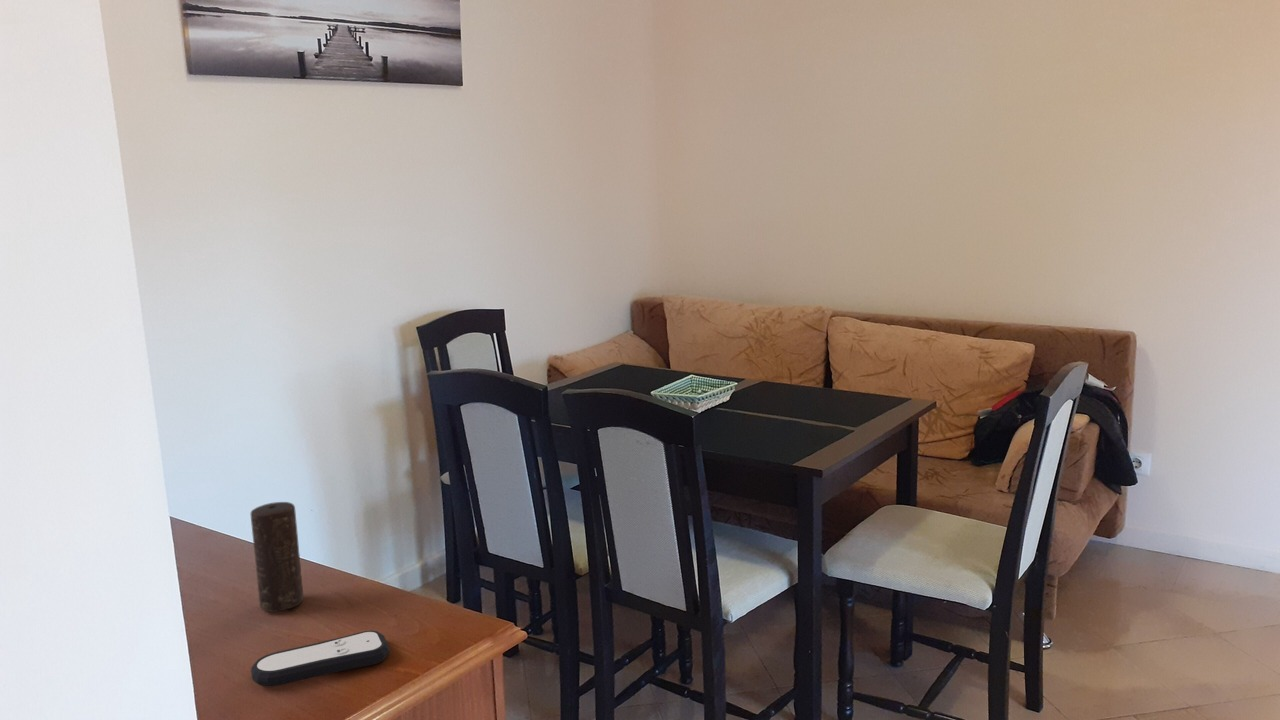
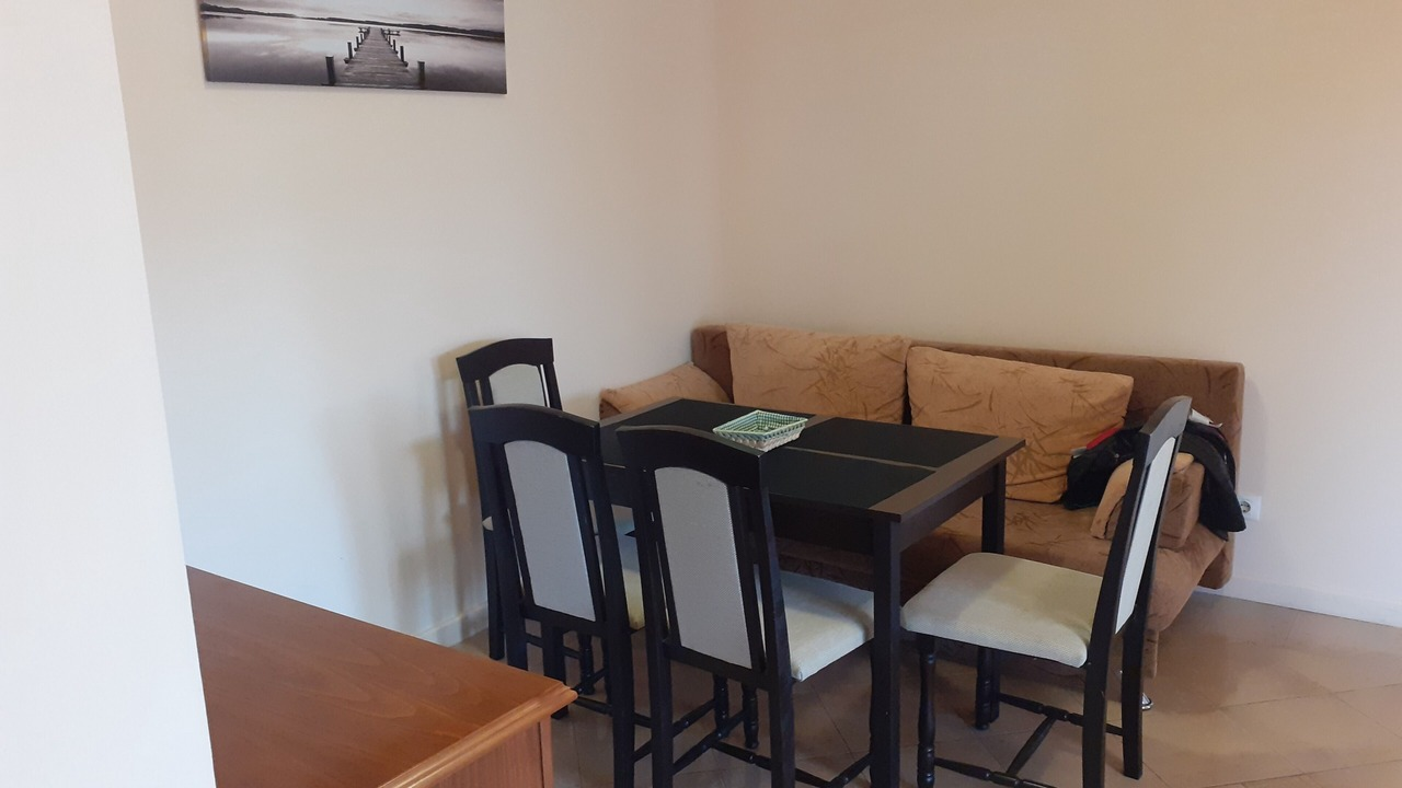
- remote control (321, 657)
- candle (277, 556)
